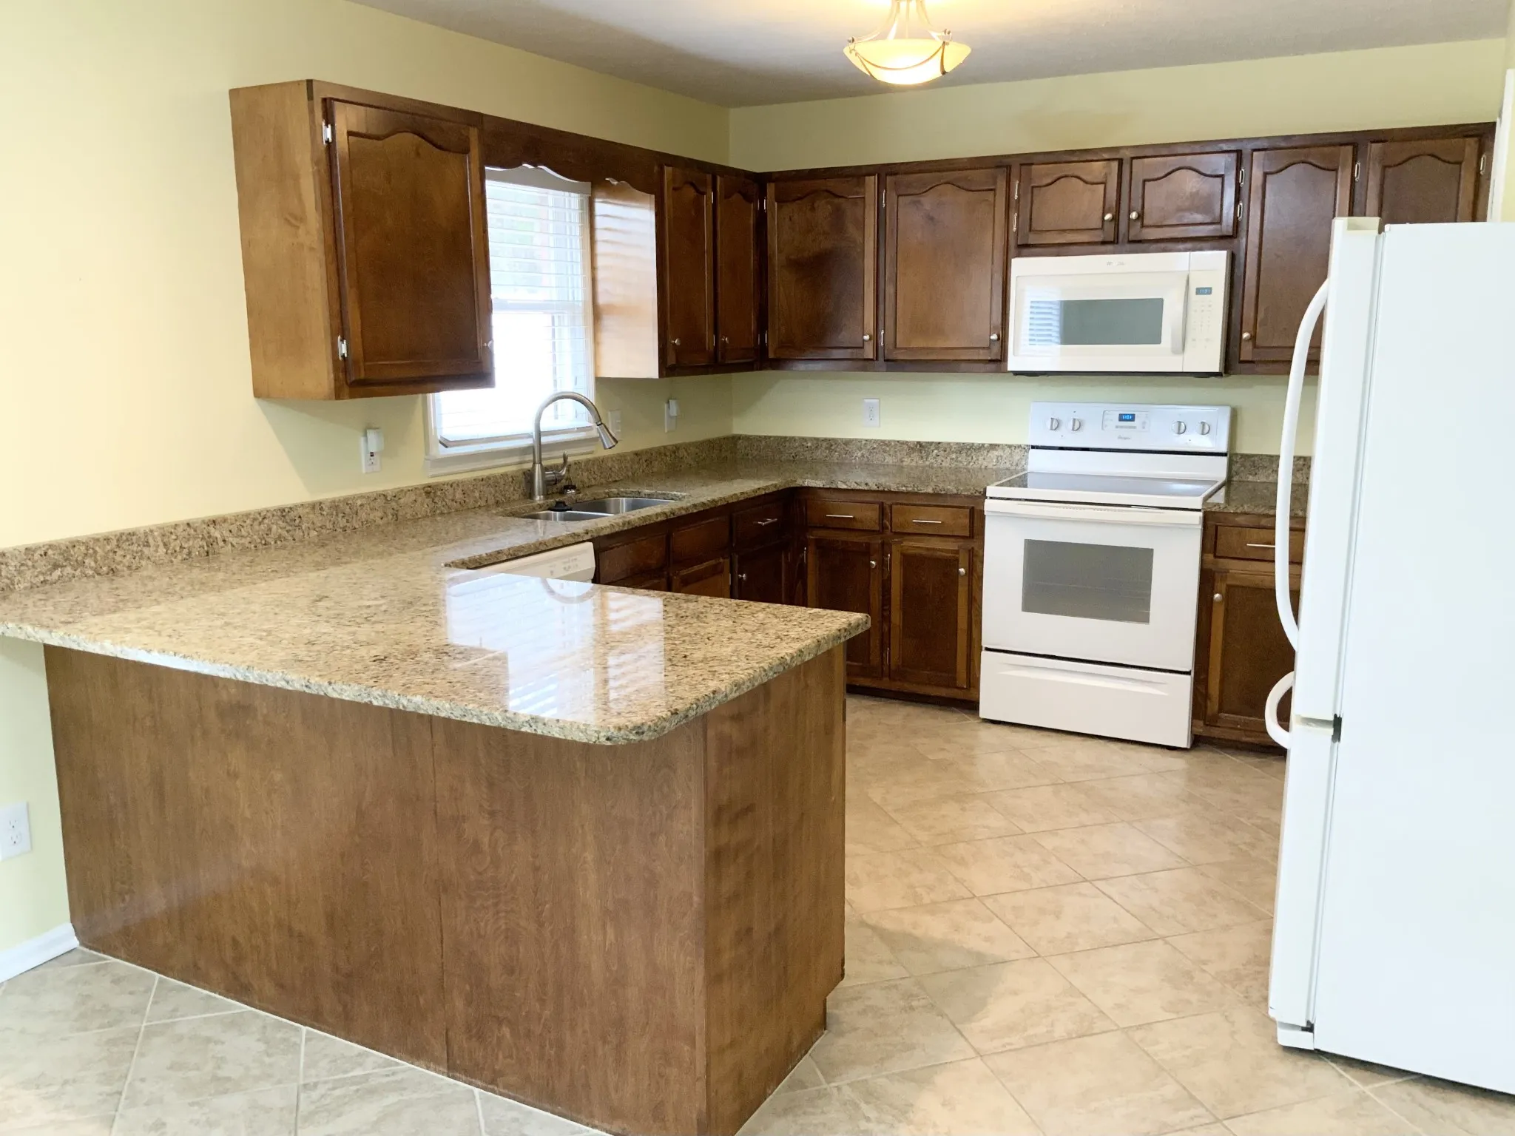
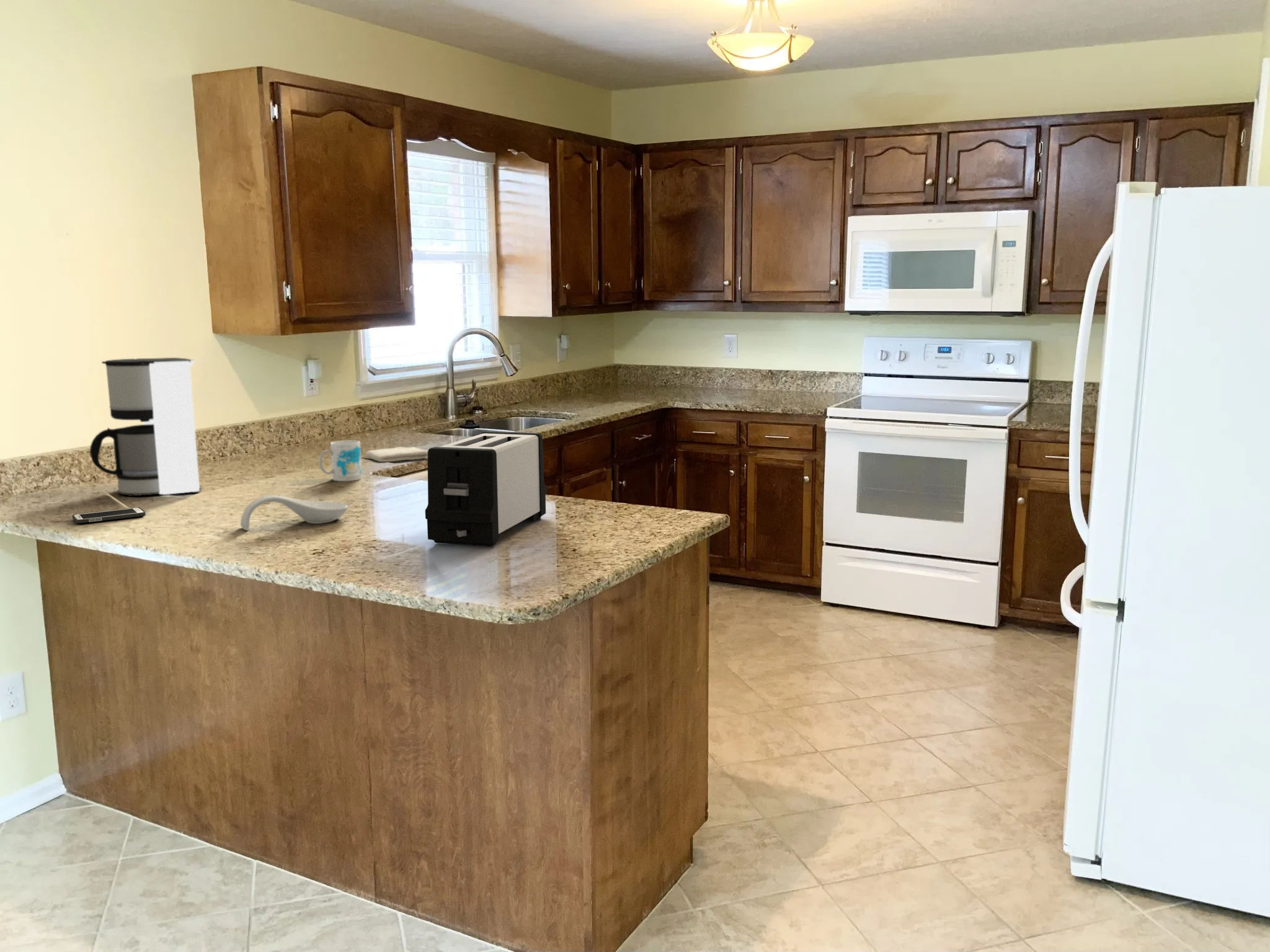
+ spoon rest (295, 509)
+ toaster (488, 485)
+ washcloth (398, 454)
+ coffee maker (143, 426)
+ mug (339, 461)
+ cell phone (109, 515)
